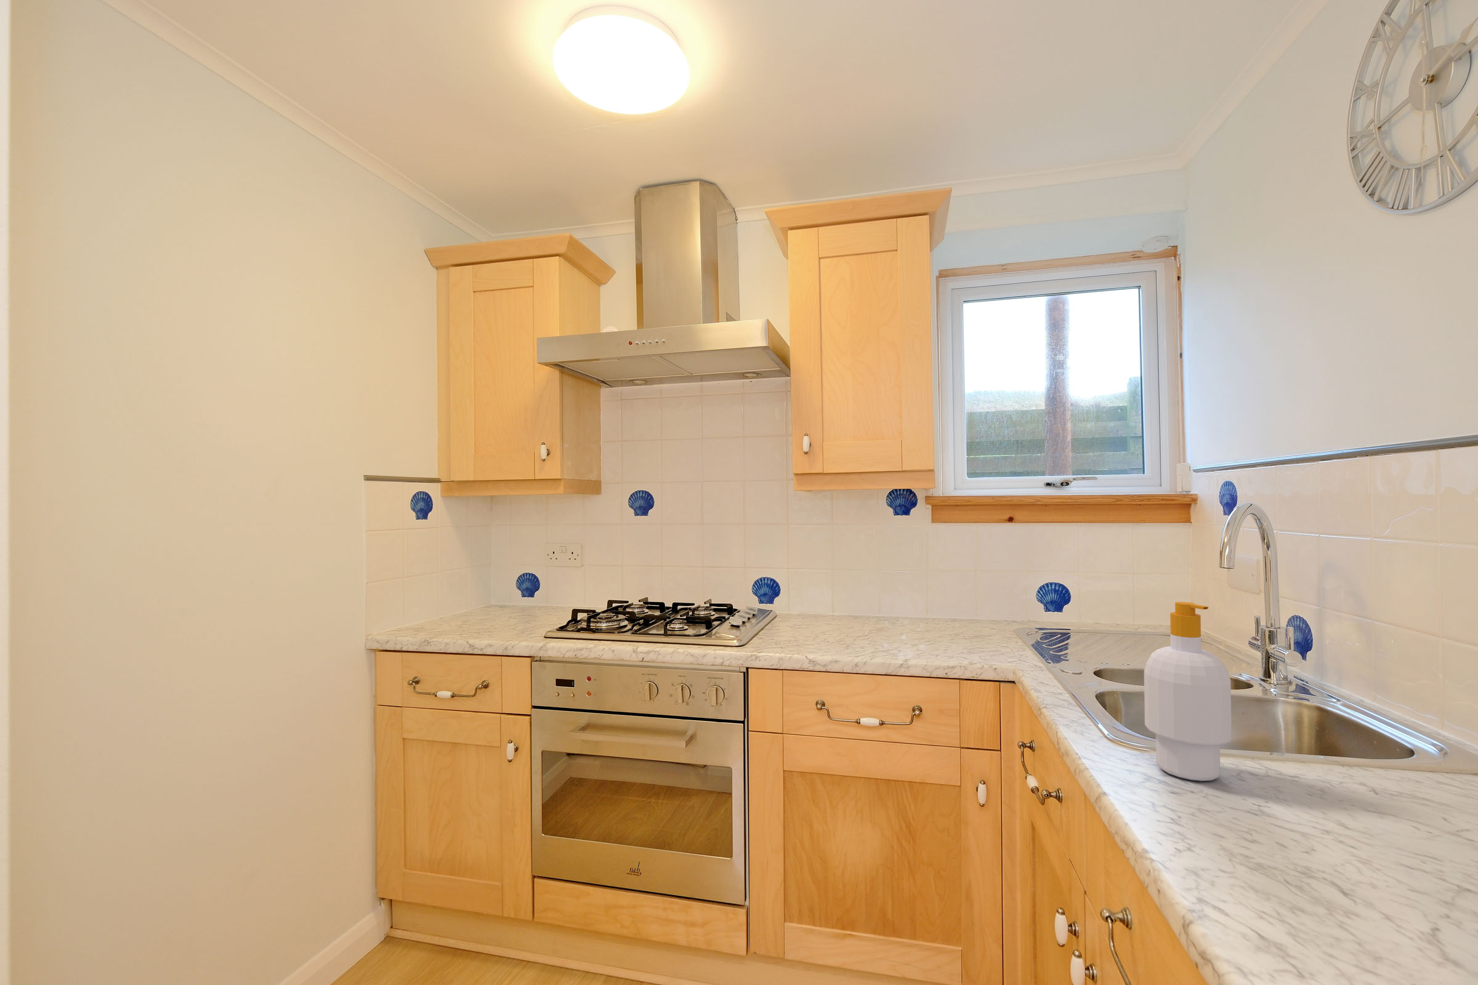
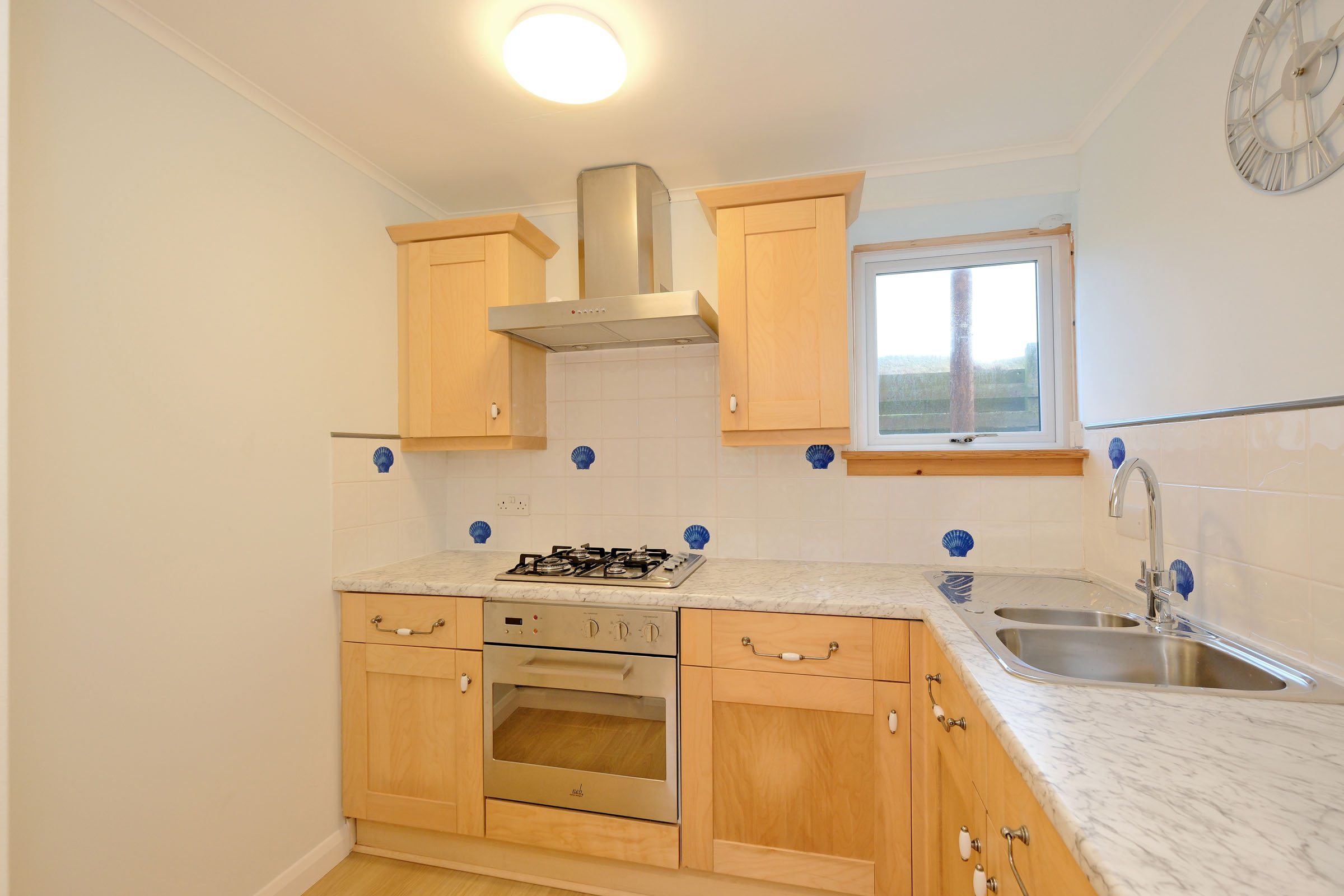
- soap bottle (1187, 687)
